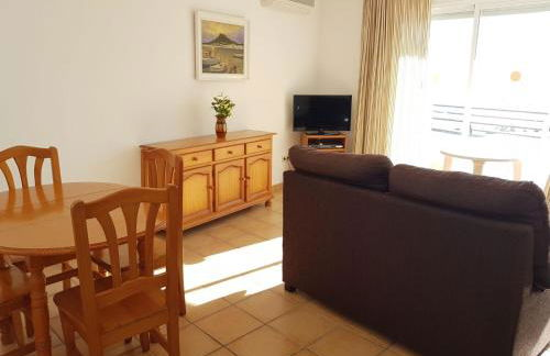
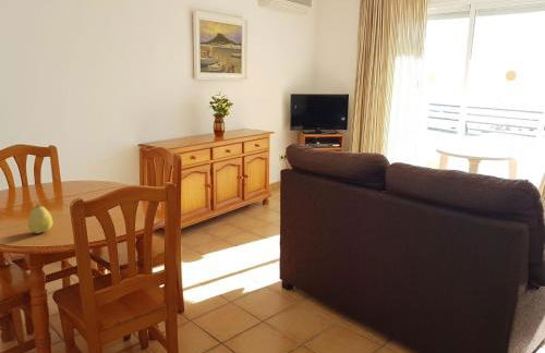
+ fruit (39, 217)
